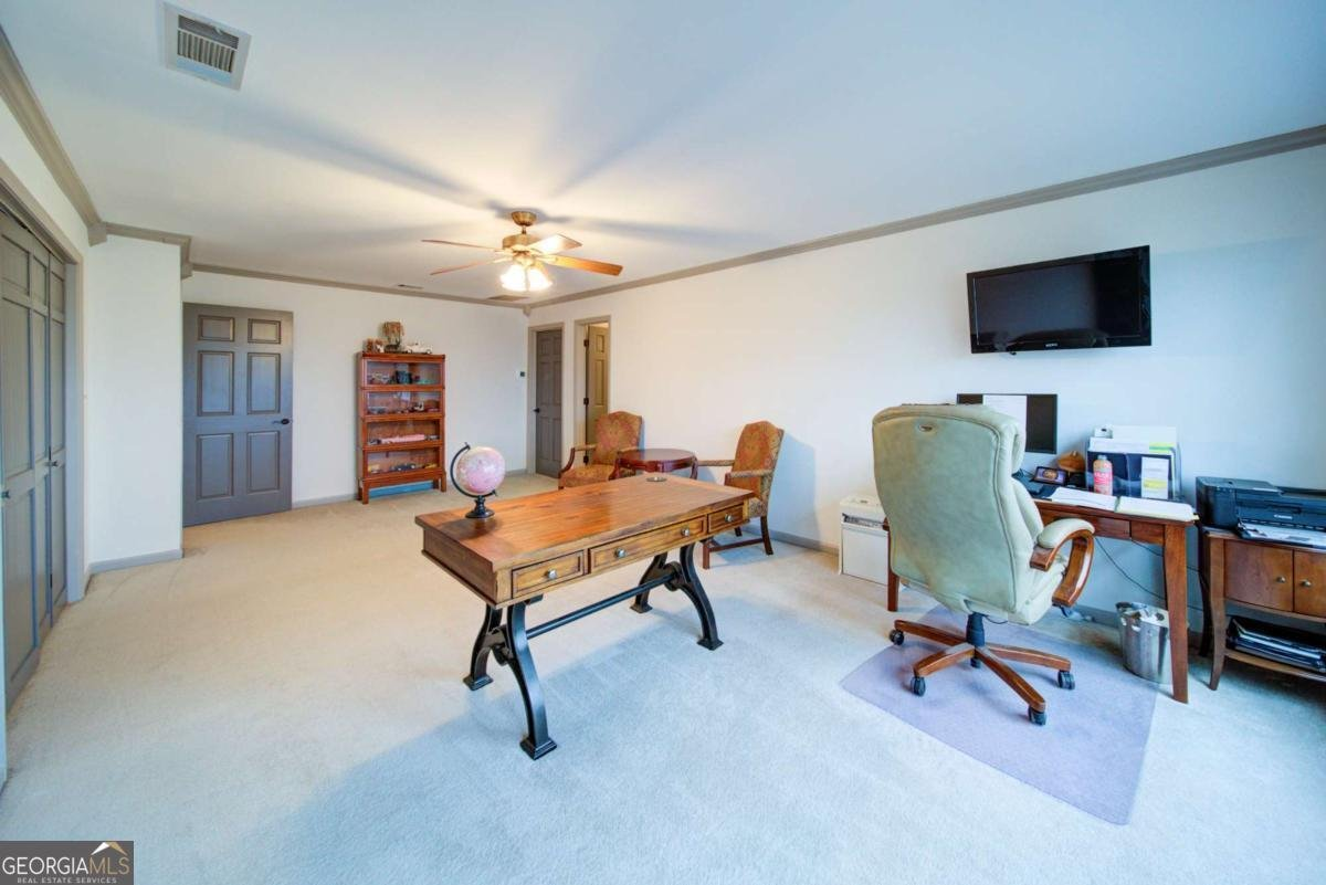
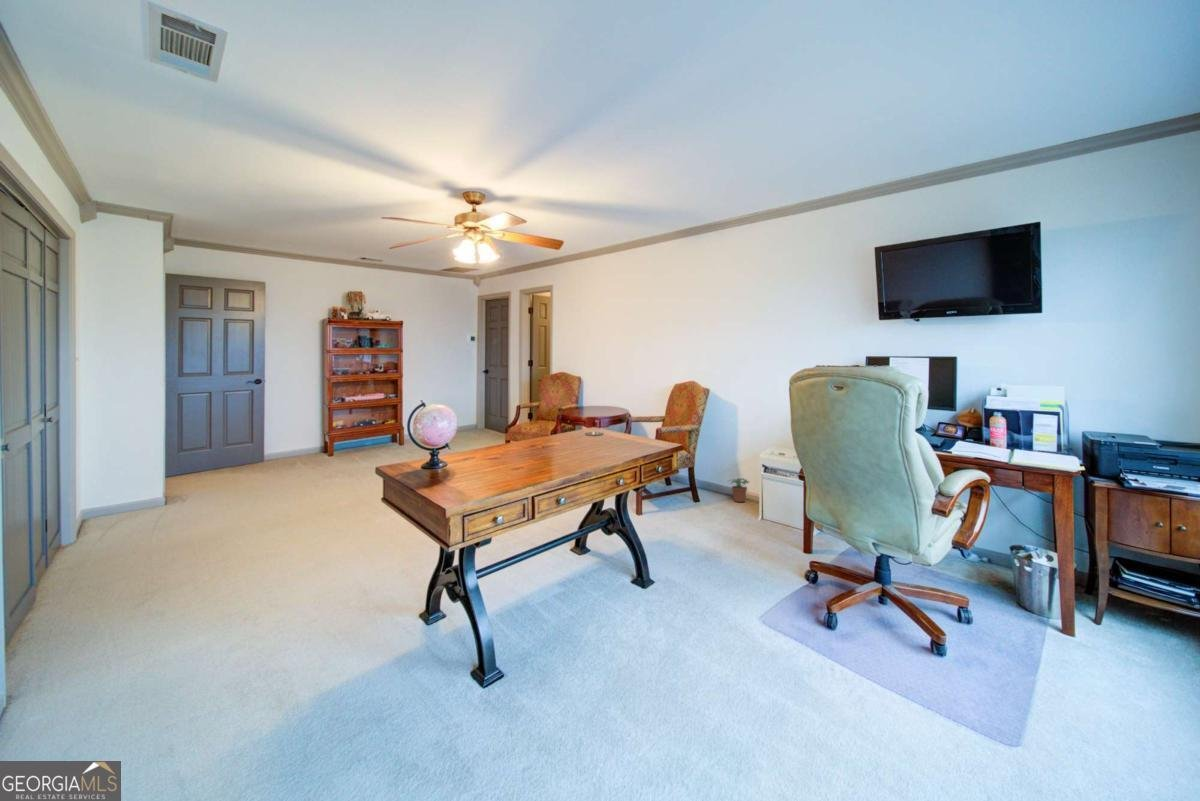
+ potted plant (739, 490)
